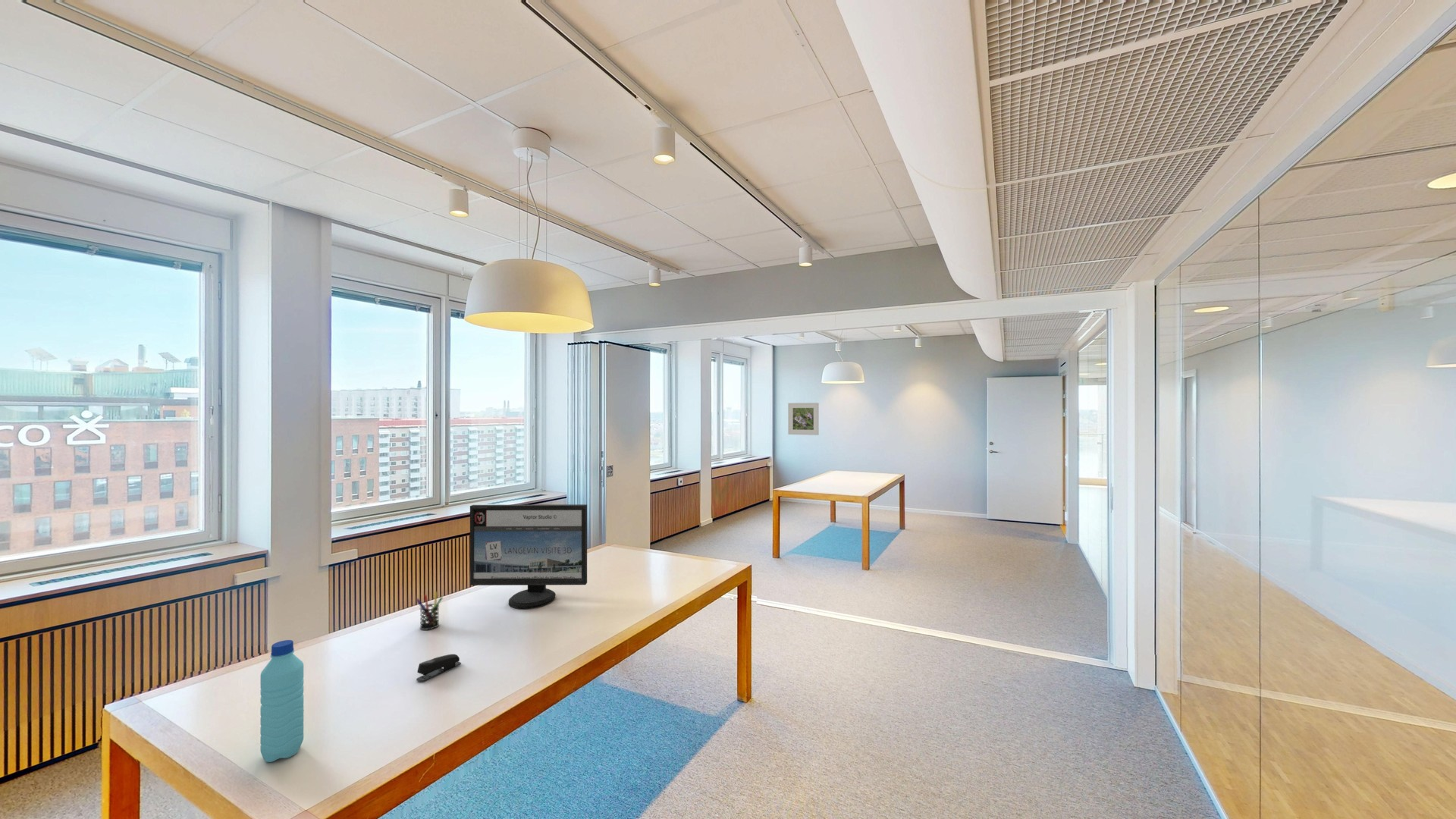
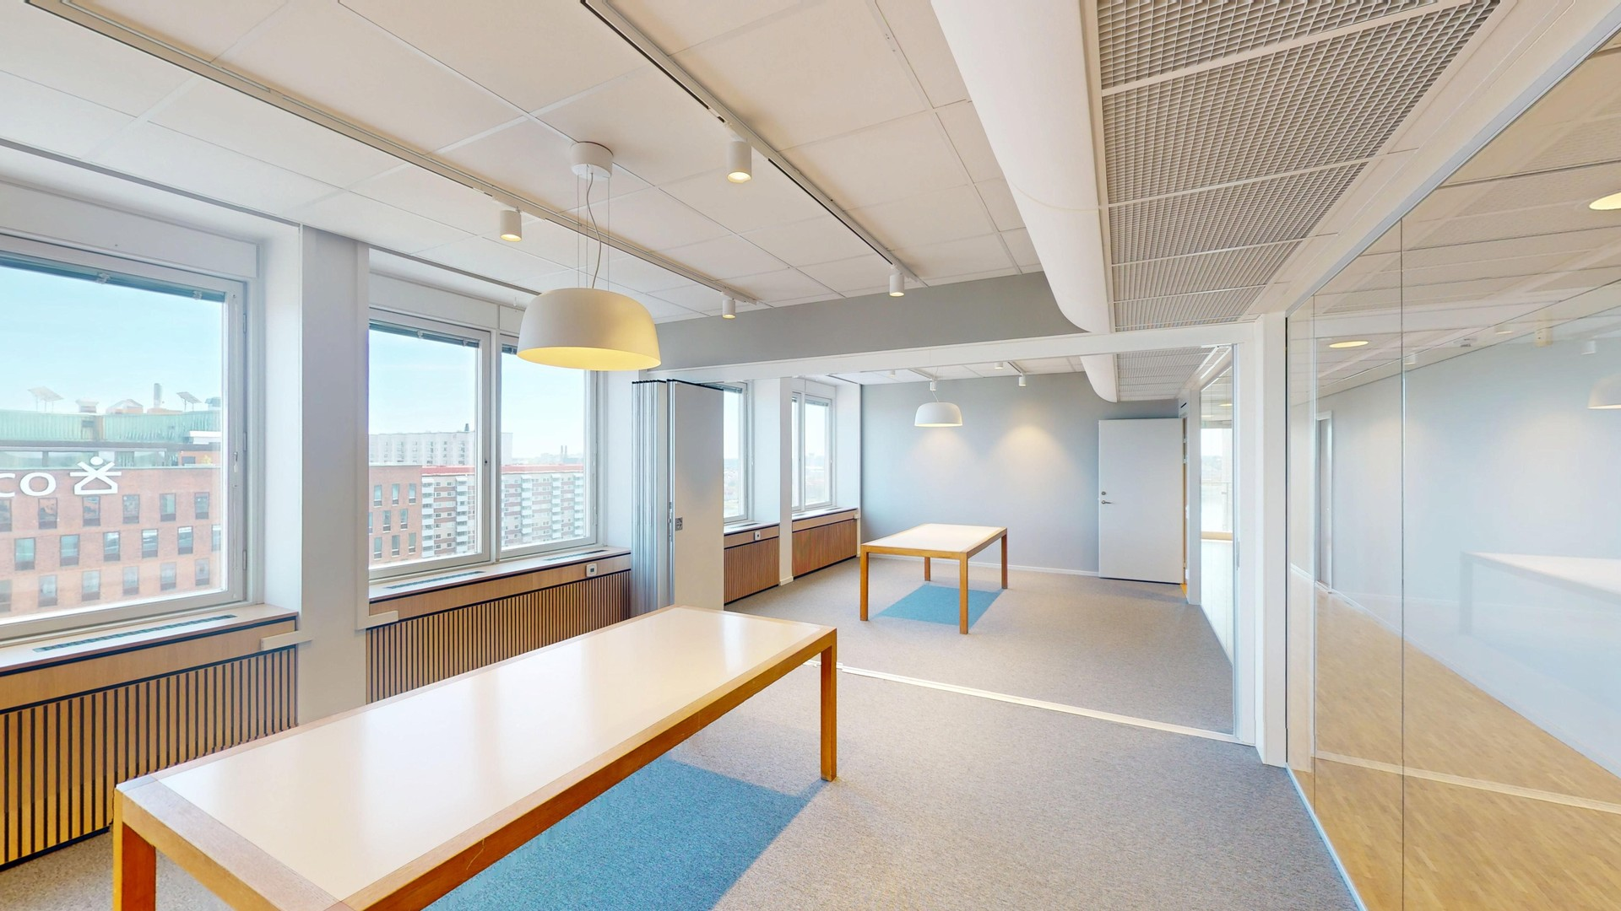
- computer monitor (532, 551)
- pen holder (431, 609)
- water bottle (282, 698)
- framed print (803, 419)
- stapler (439, 664)
